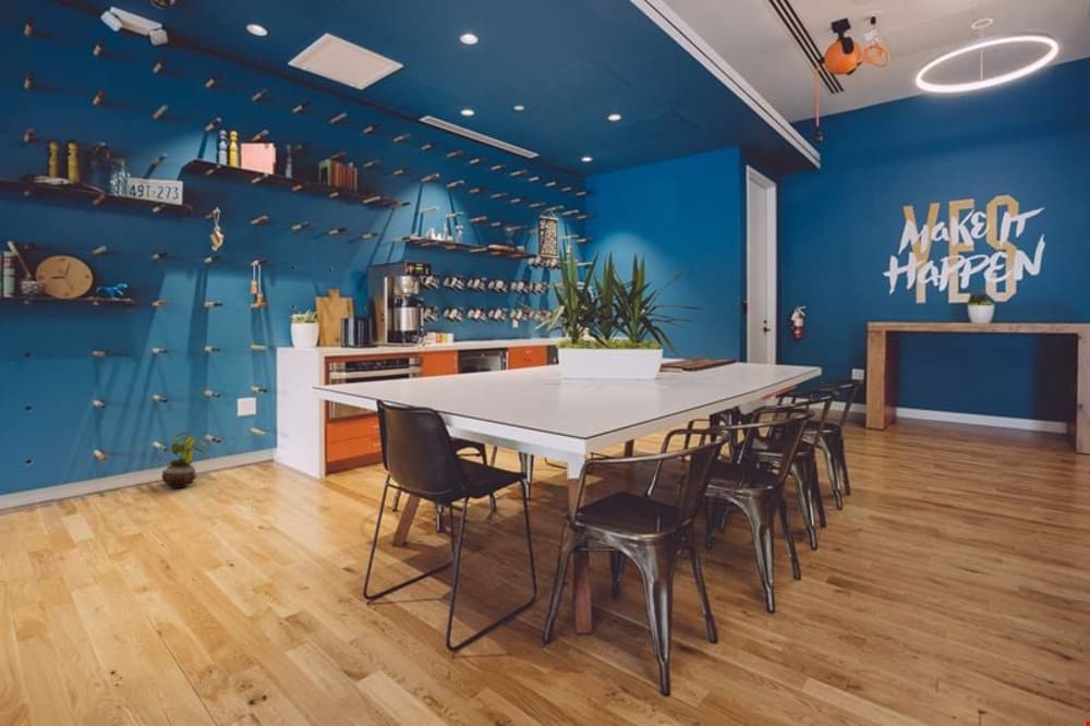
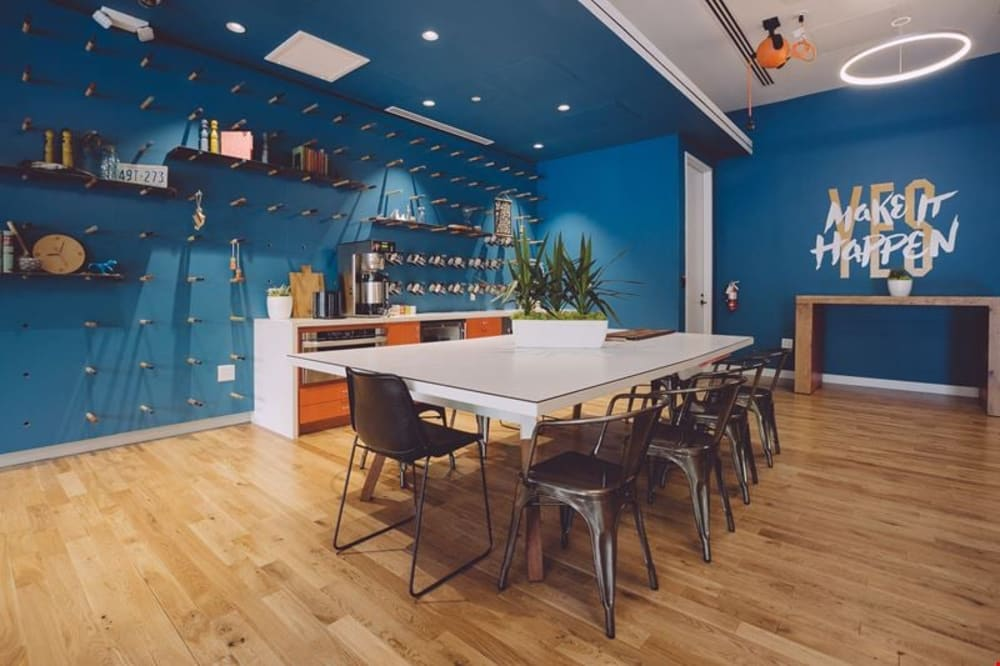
- potted plant (183, 459)
